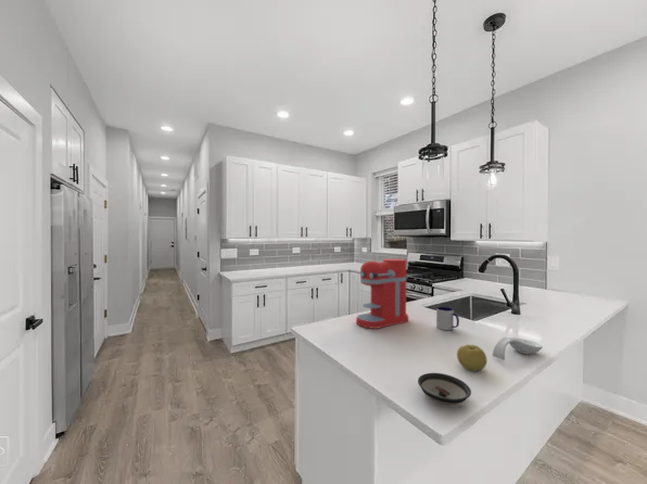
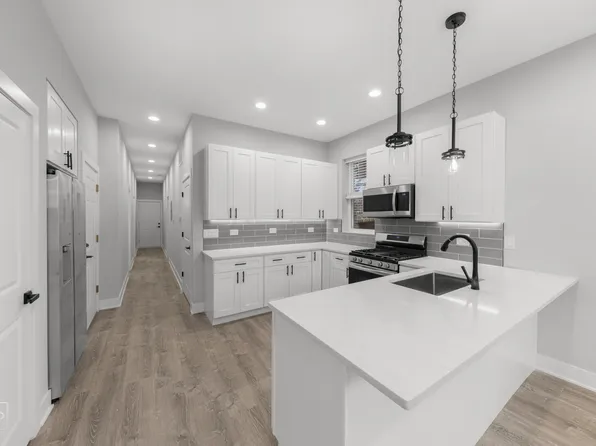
- saucer (443, 391)
- coffee maker (382, 291)
- mug (447, 319)
- spoon rest (516, 345)
- fruit (471, 357)
